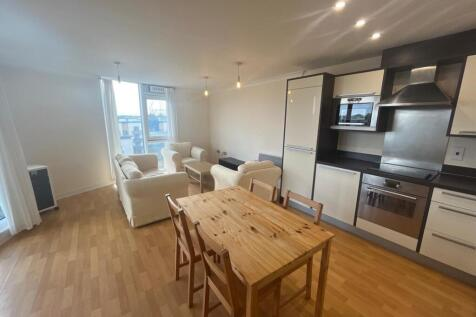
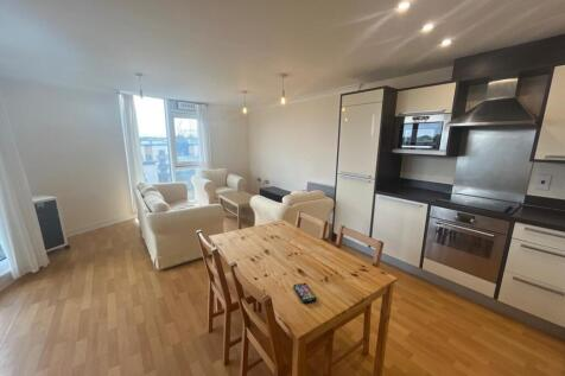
+ smartphone (304, 292)
